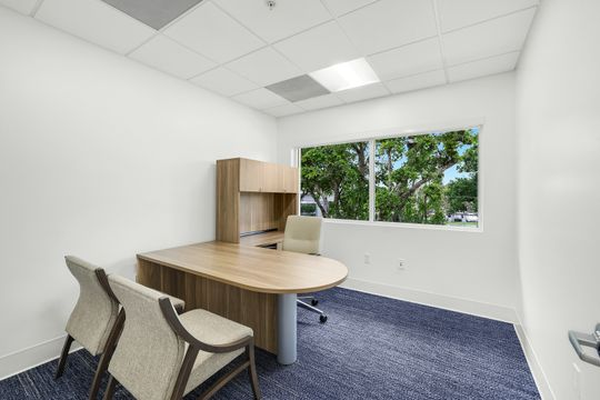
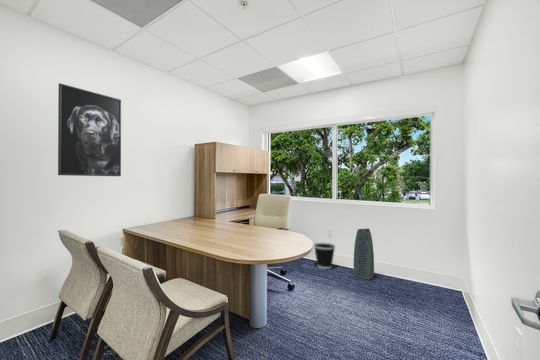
+ air purifier (363, 251)
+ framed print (92, 134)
+ wastebasket (324, 255)
